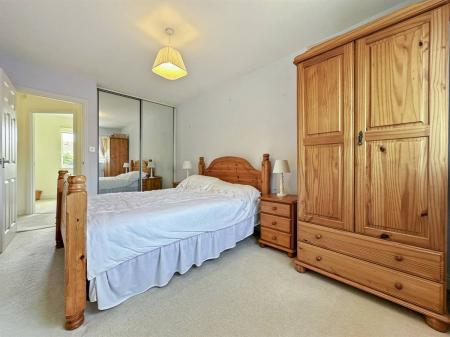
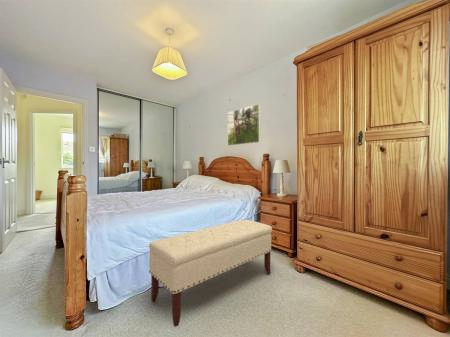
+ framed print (242, 126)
+ bench (217, 258)
